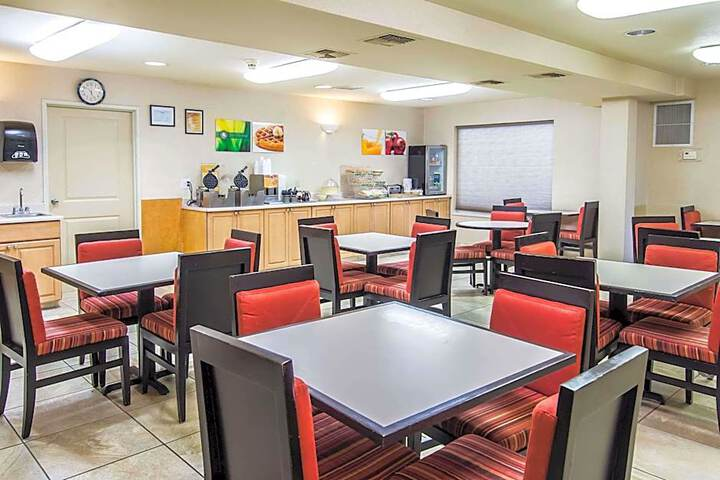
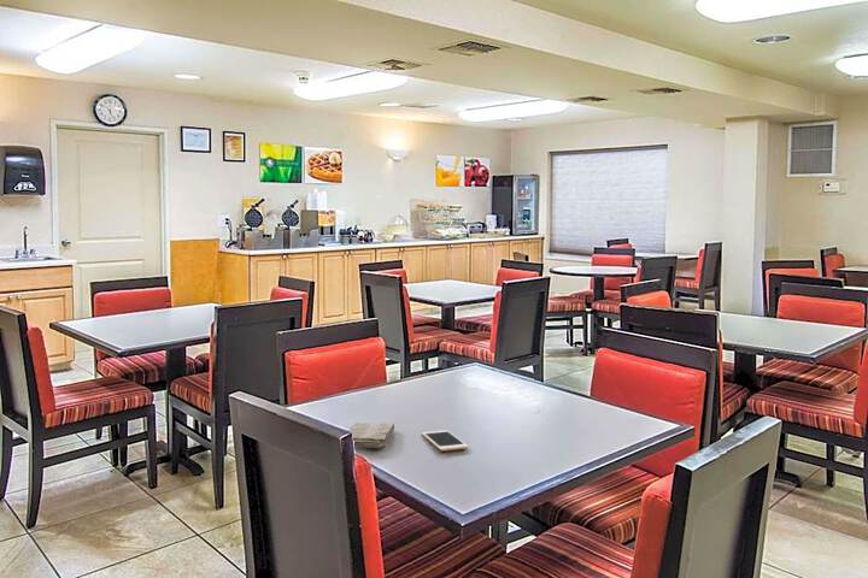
+ washcloth (368, 434)
+ cell phone (444, 440)
